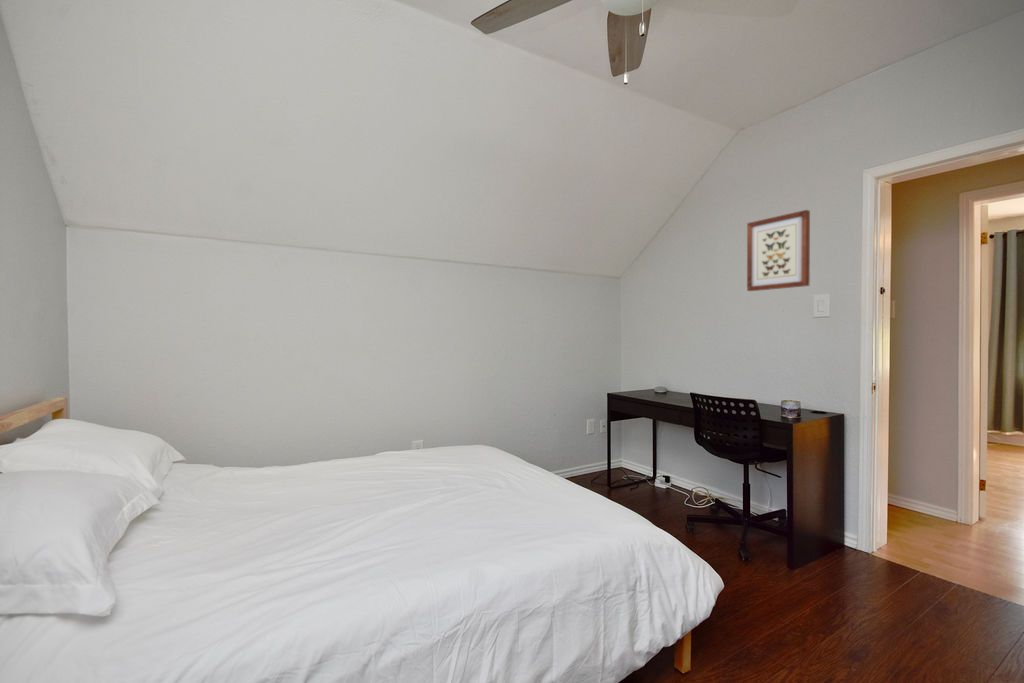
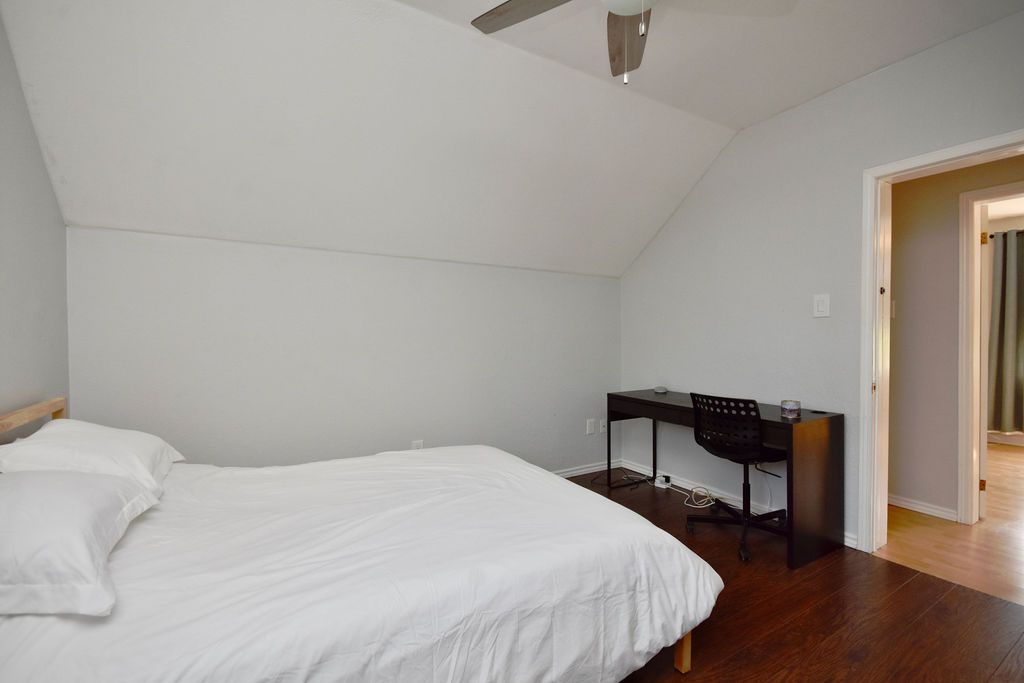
- wall art (776, 252)
